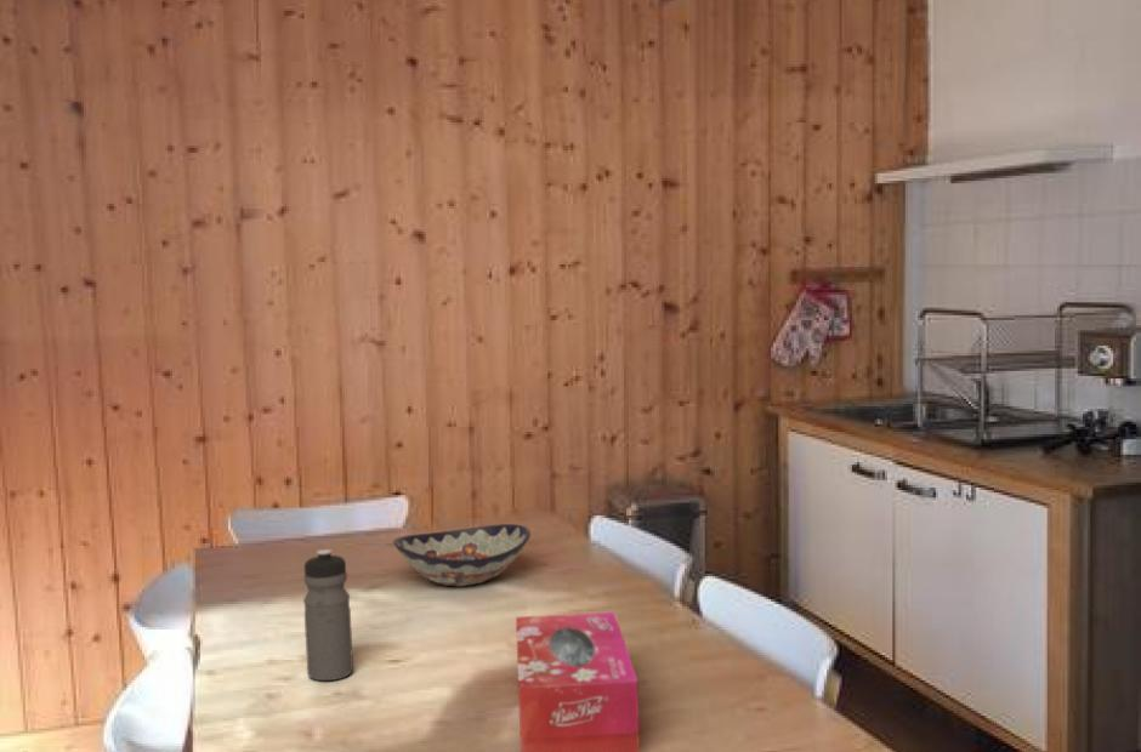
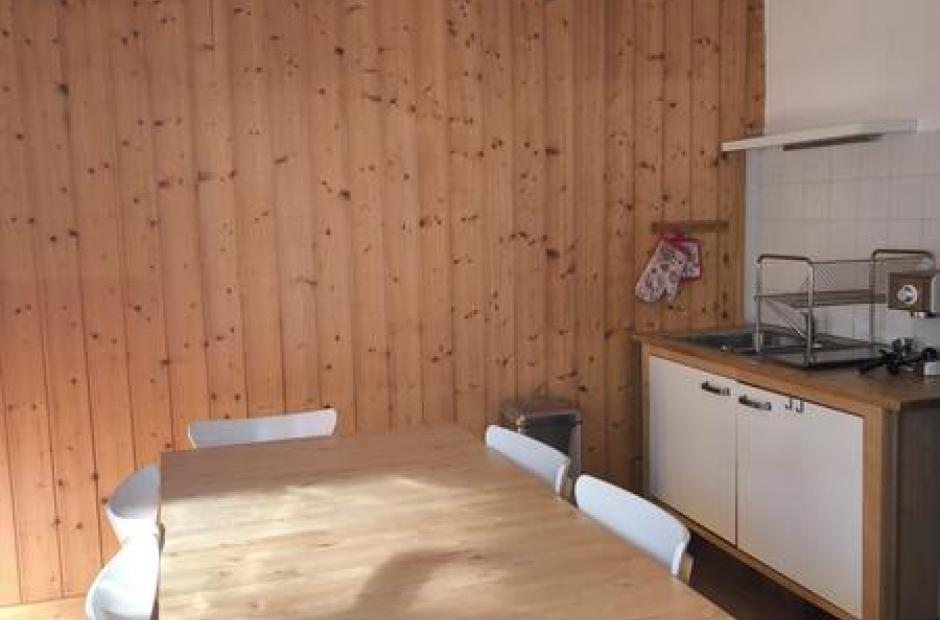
- decorative bowl (462, 558)
- tissue box (572, 680)
- water bottle (327, 611)
